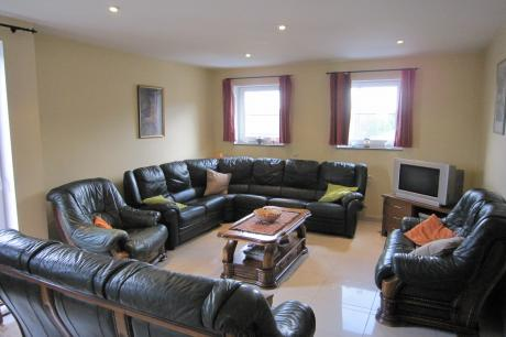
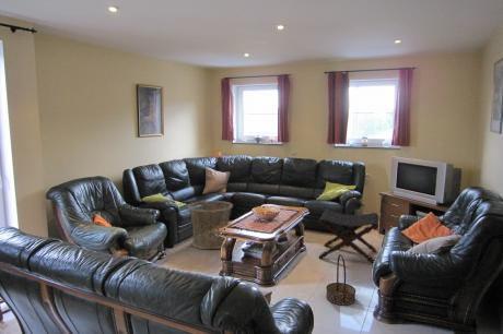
+ basket (338, 276)
+ basket (210, 224)
+ footstool (349, 235)
